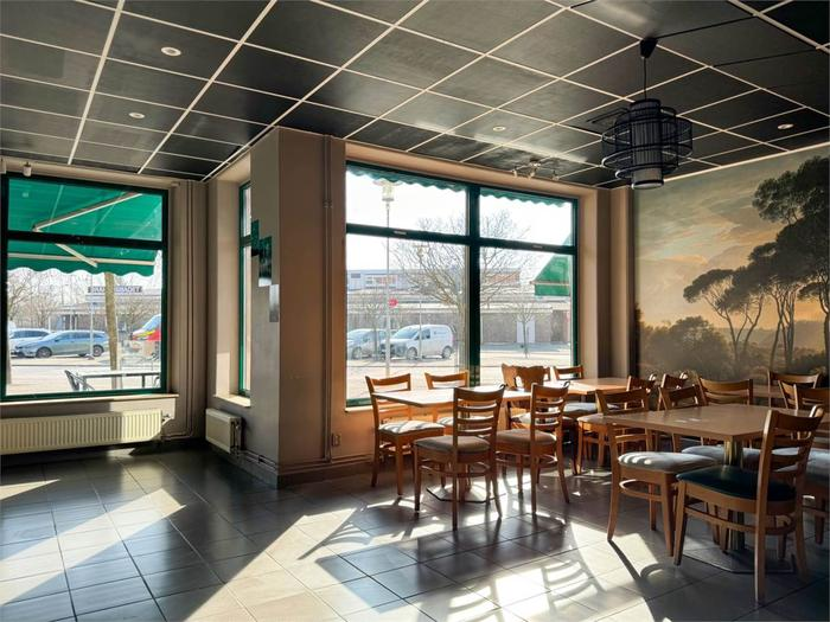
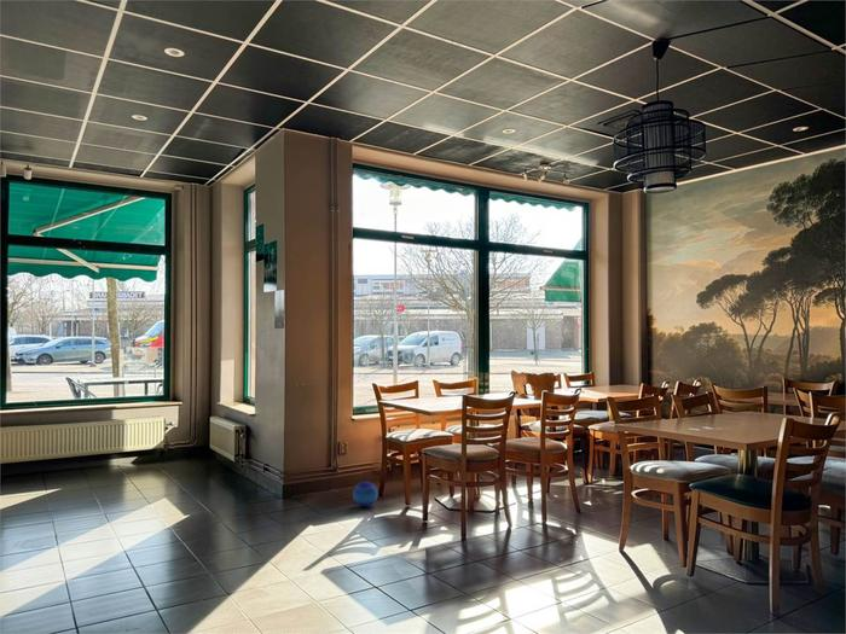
+ decorative ball (365, 494)
